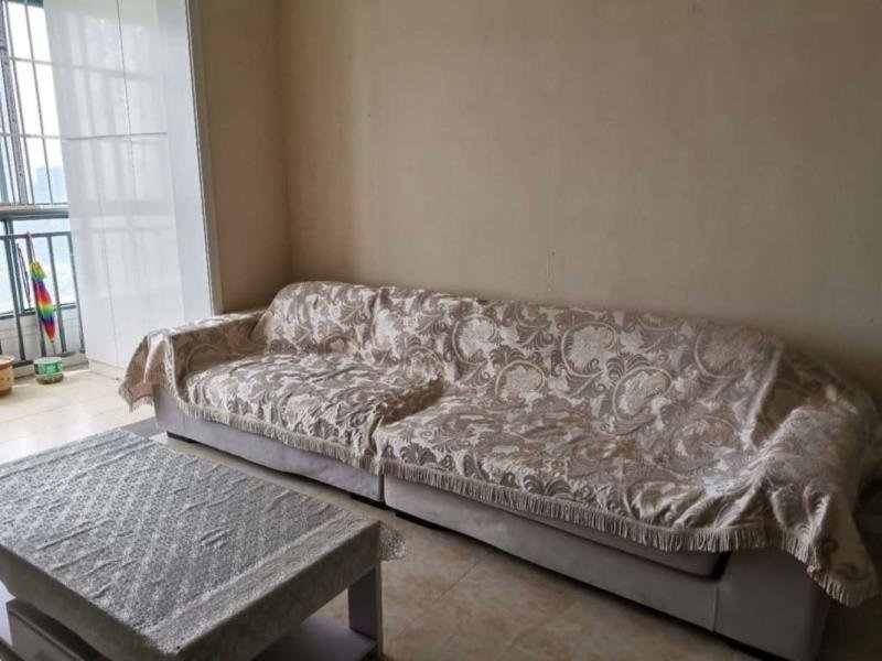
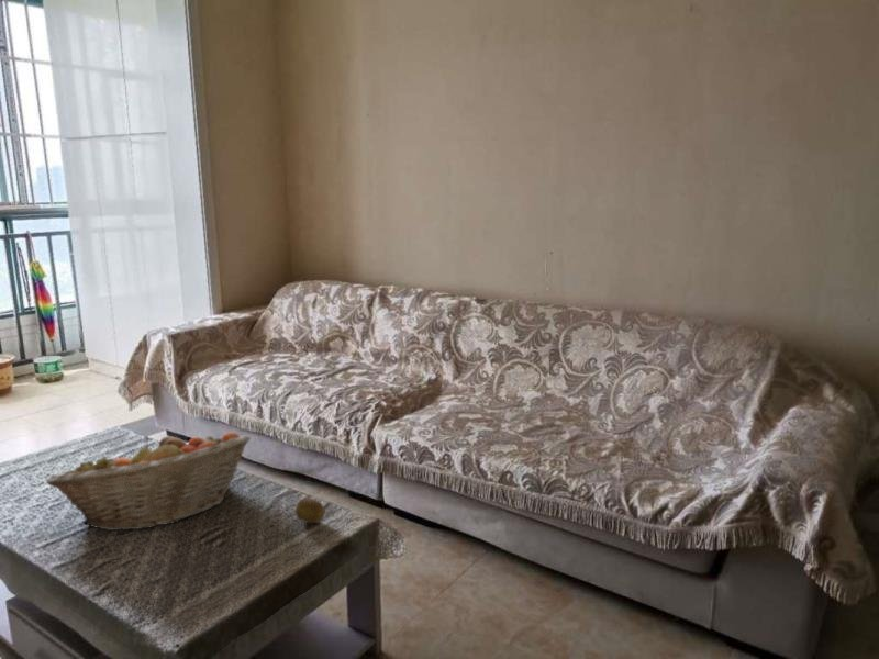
+ fruit basket (156, 470)
+ fruit (310, 510)
